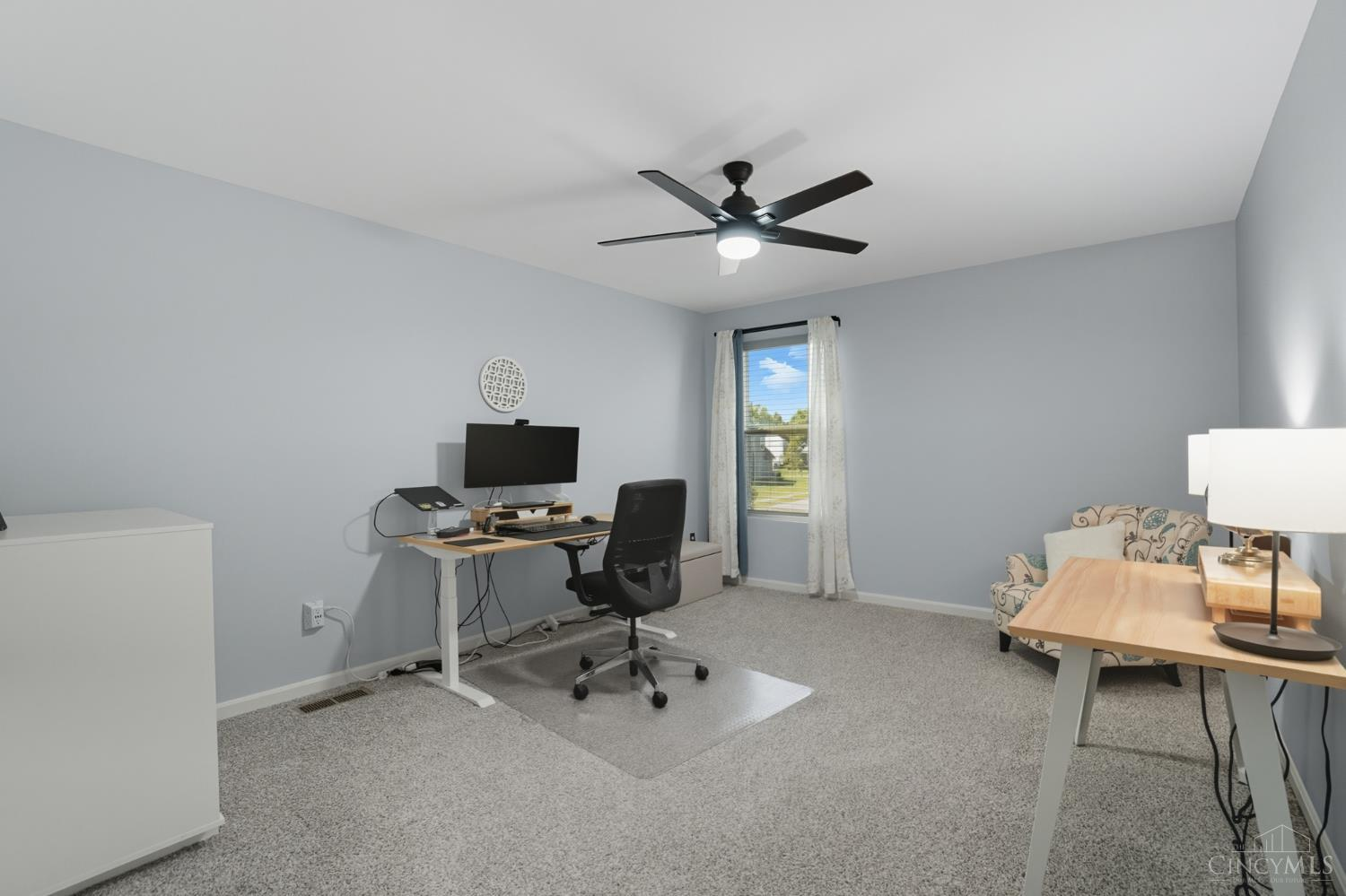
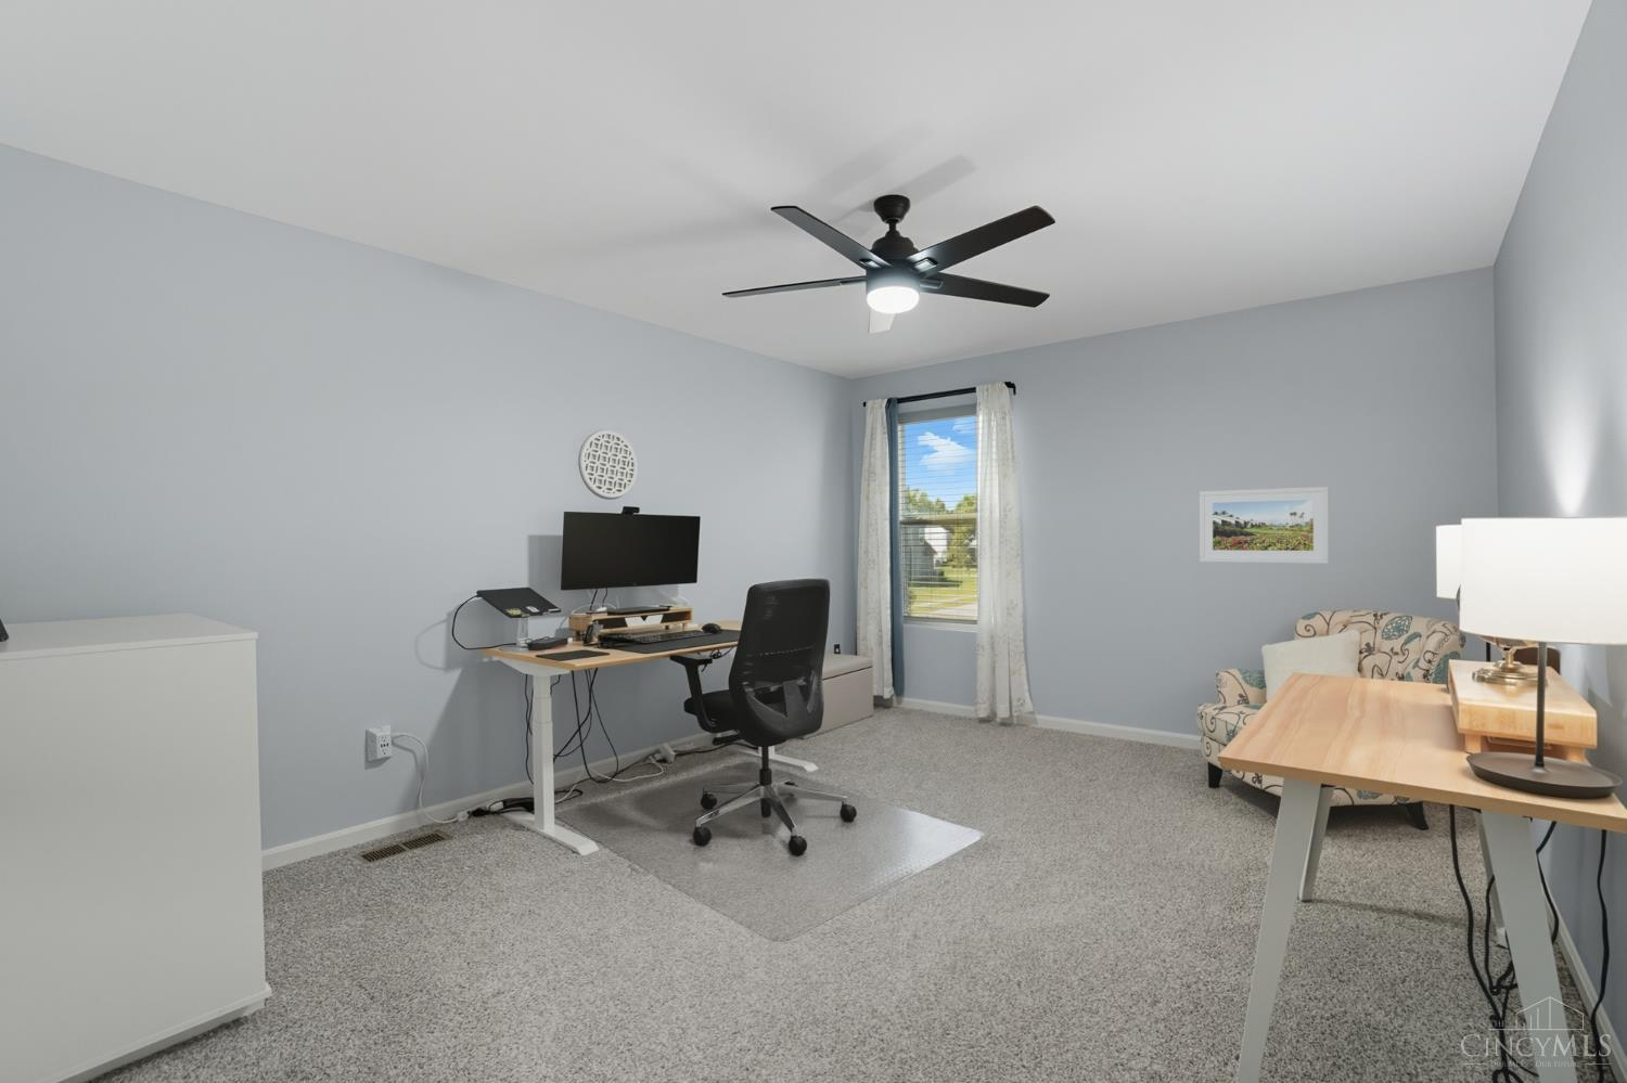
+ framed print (1261, 526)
